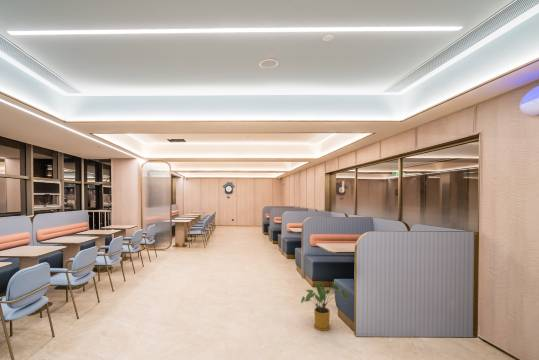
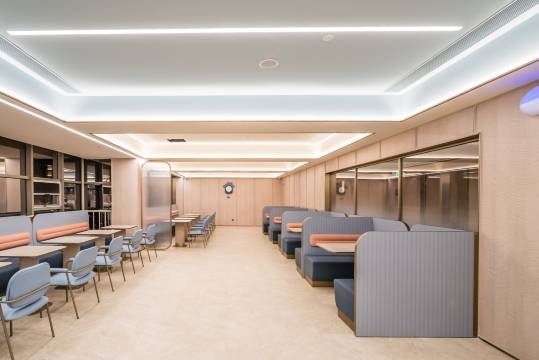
- house plant (322, 305)
